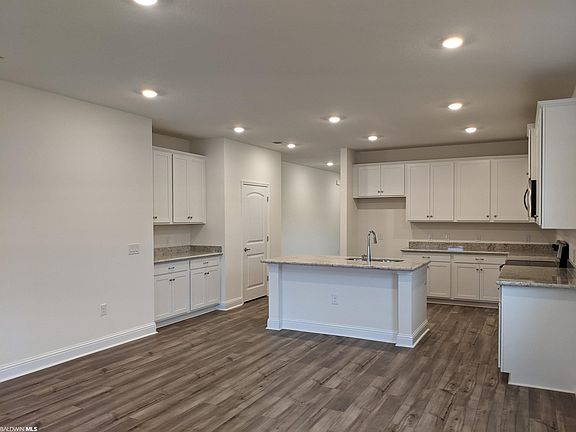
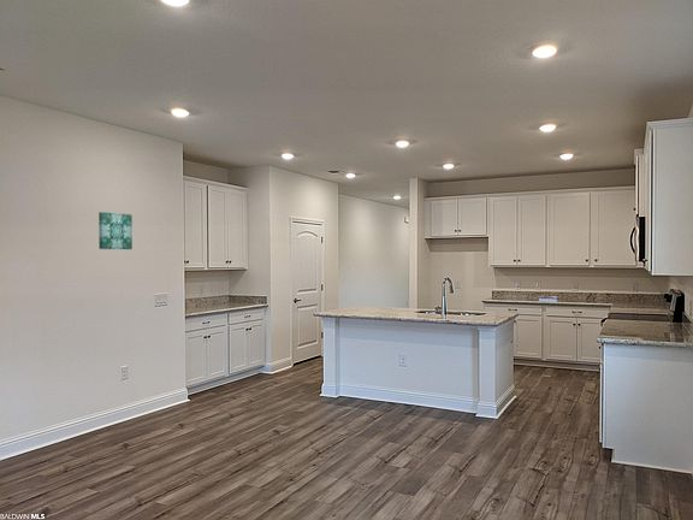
+ wall art (116, 231)
